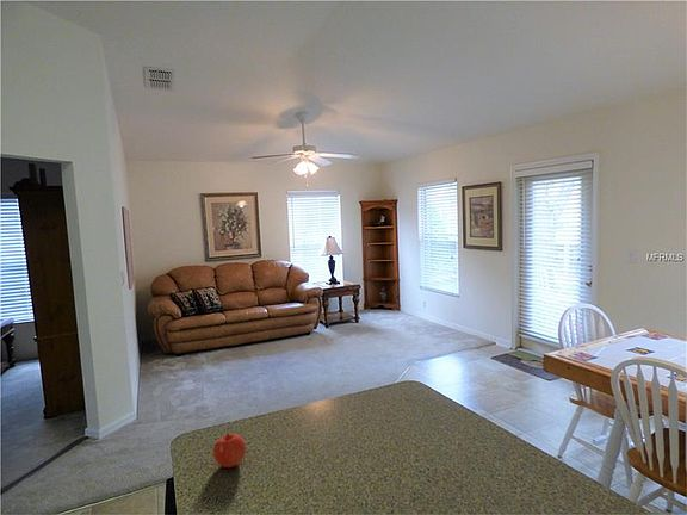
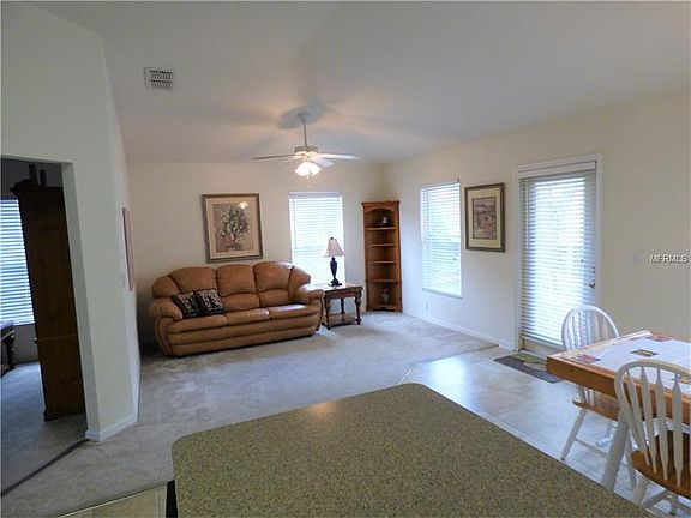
- apple (229, 448)
